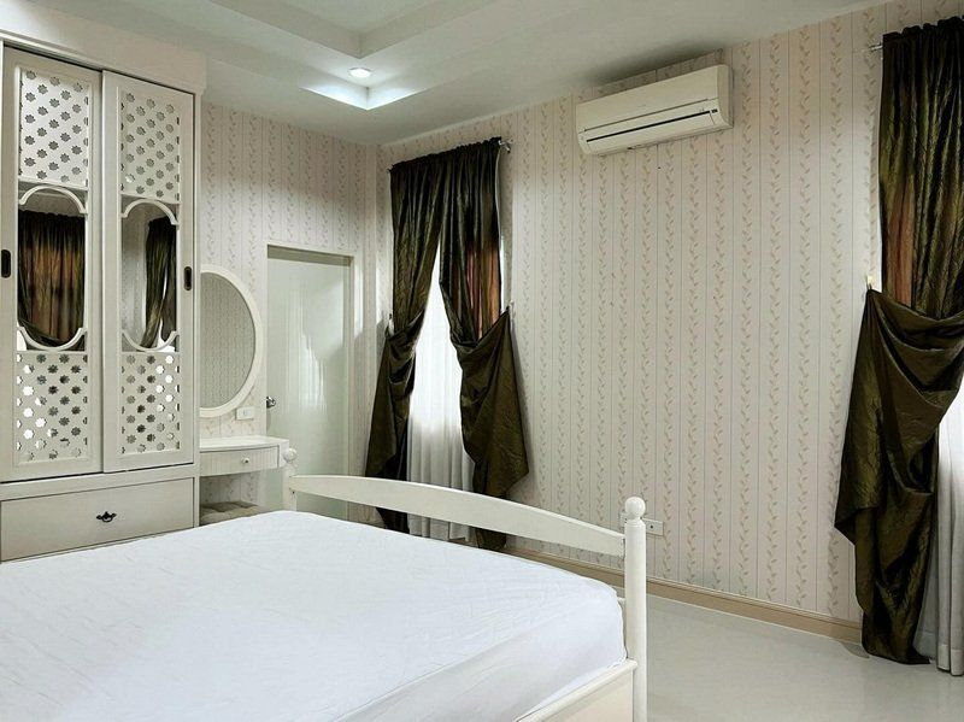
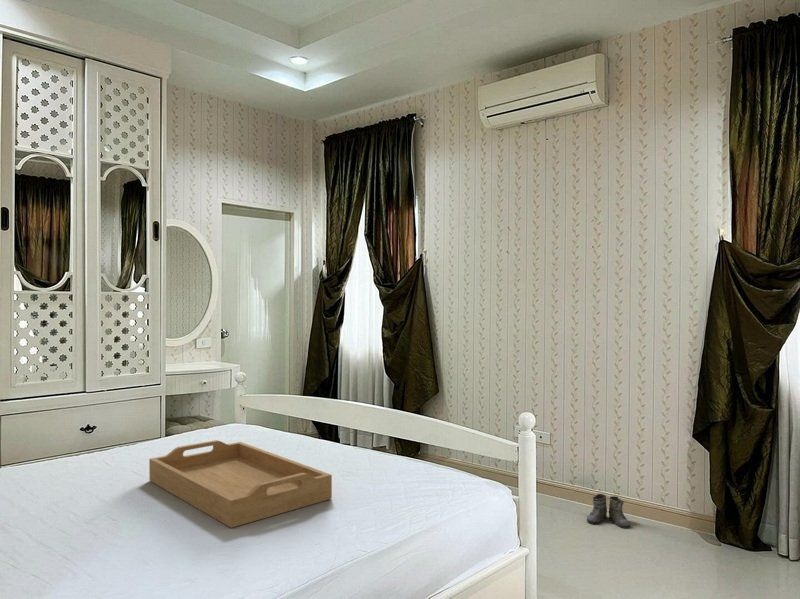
+ boots (606, 509)
+ serving tray (236, 474)
